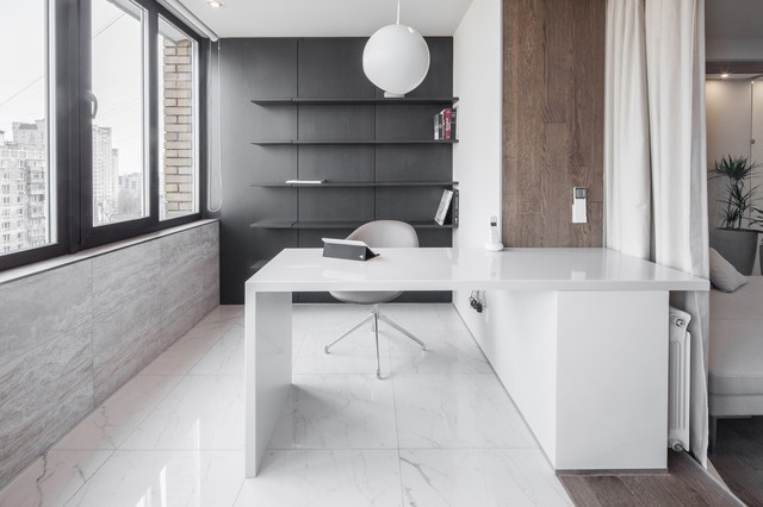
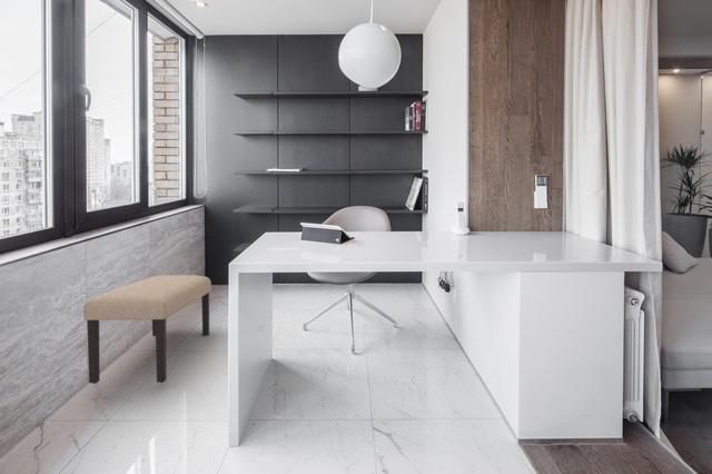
+ bench (157, 319)
